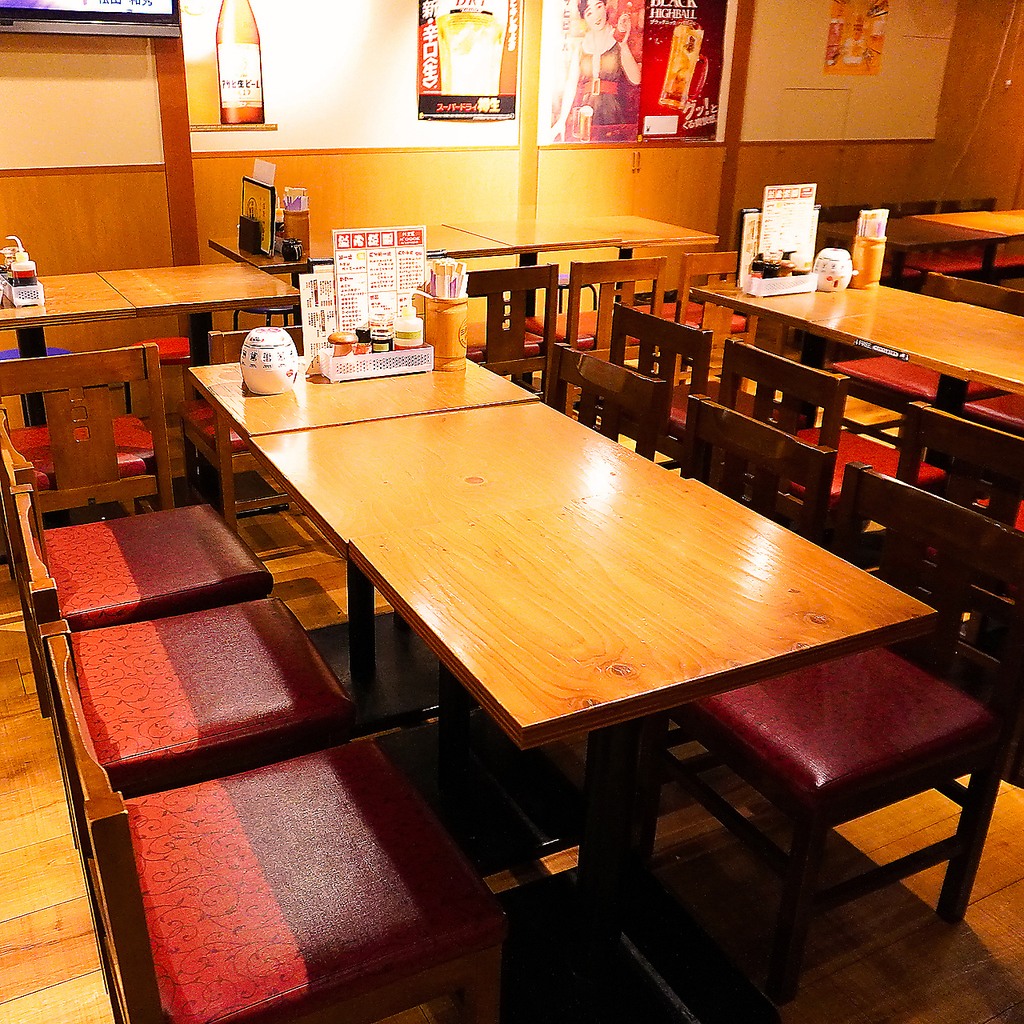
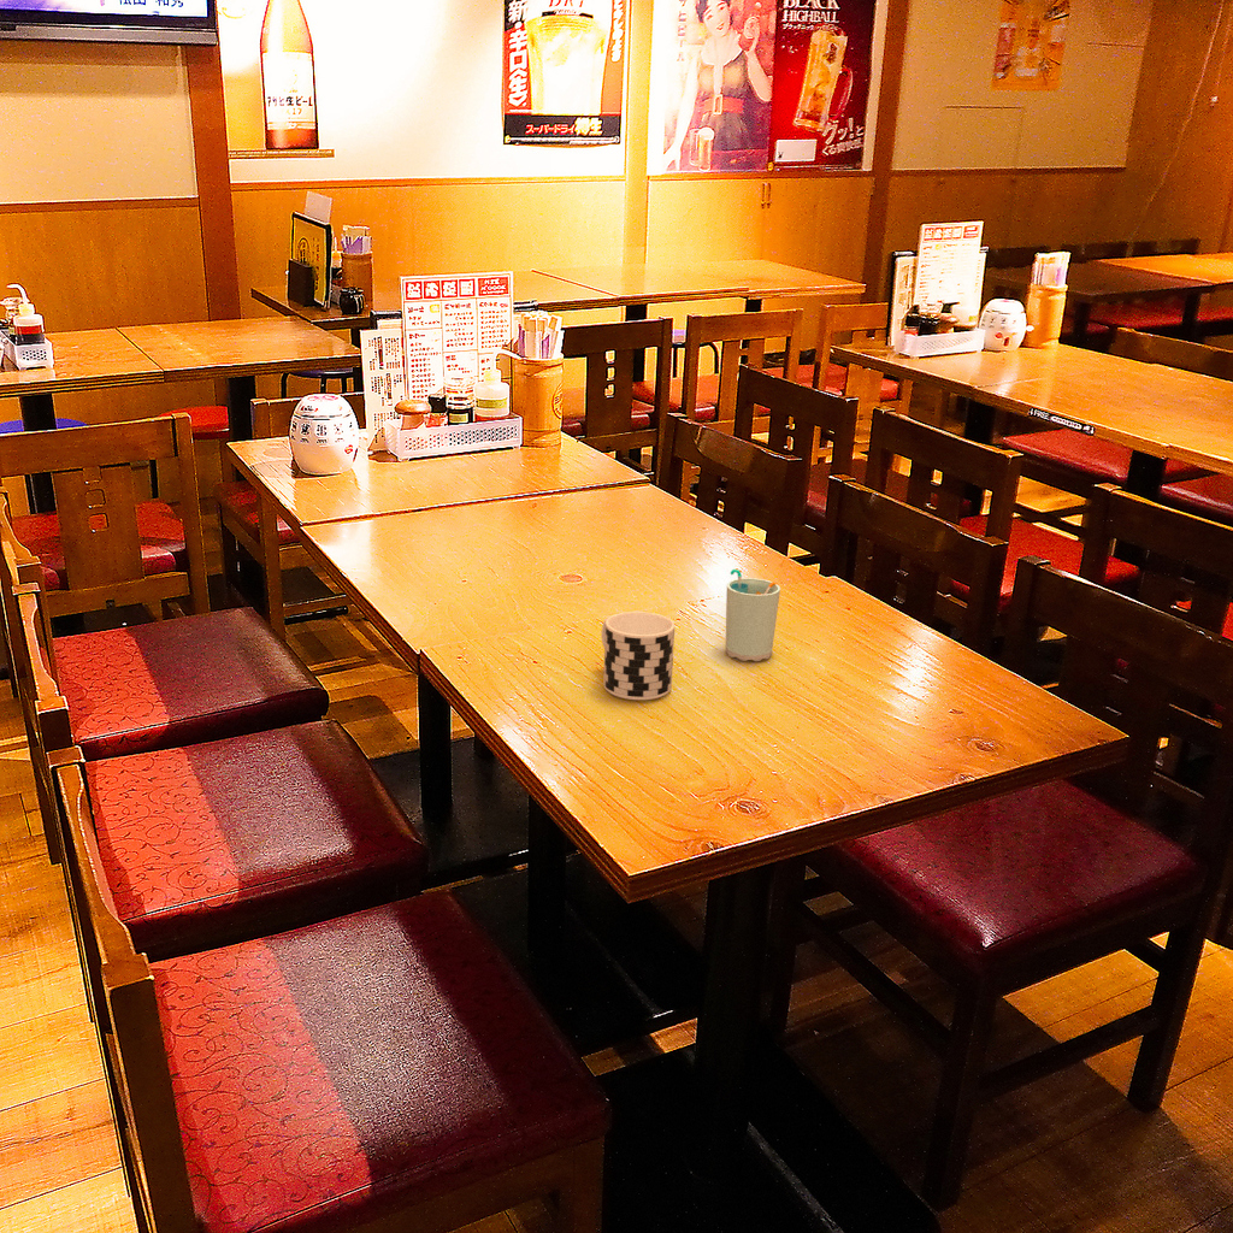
+ cup (753, 612)
+ cup (631, 651)
